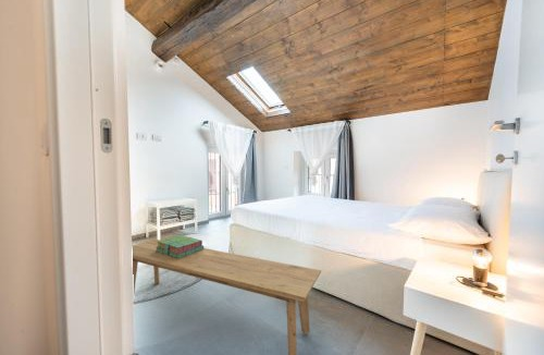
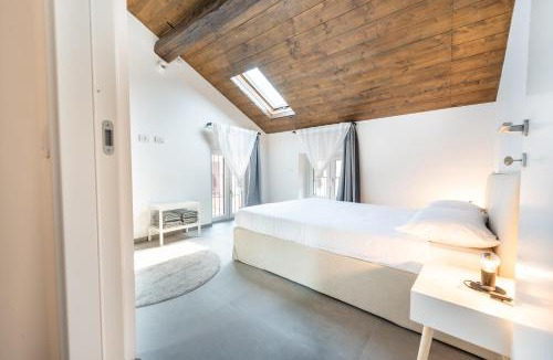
- bench (208, 280)
- stack of books (180, 245)
